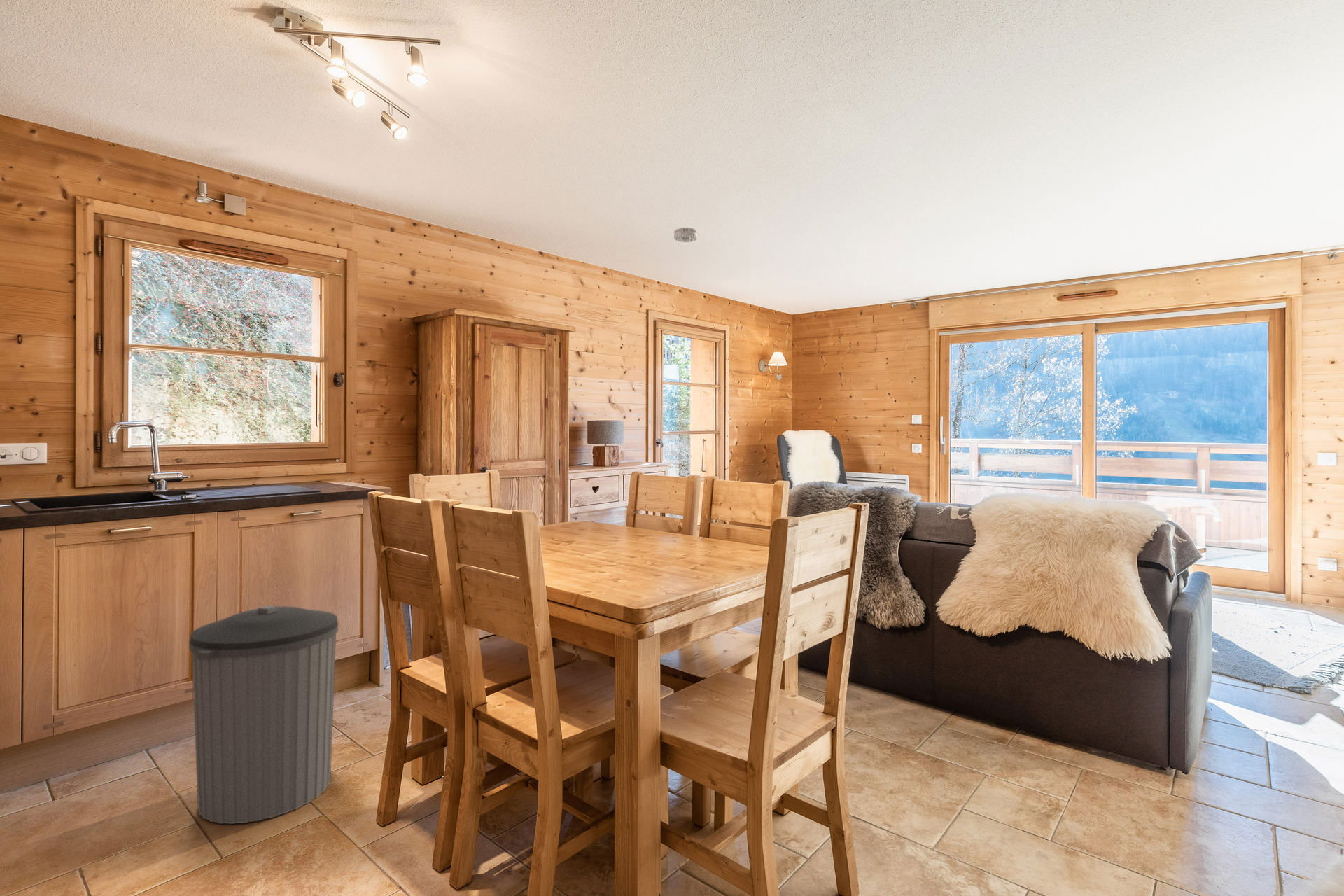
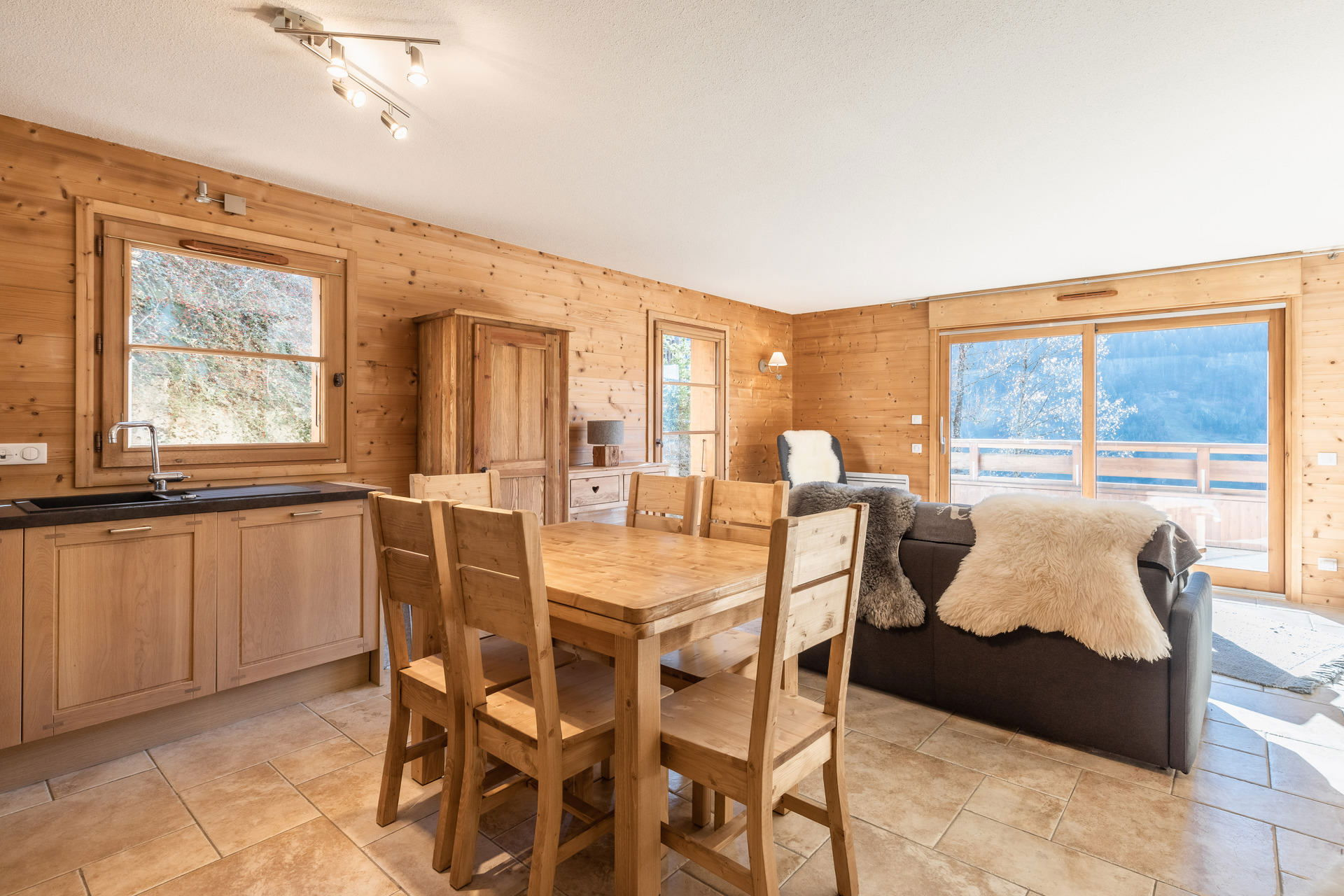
- smoke detector (685, 234)
- trash can (267, 699)
